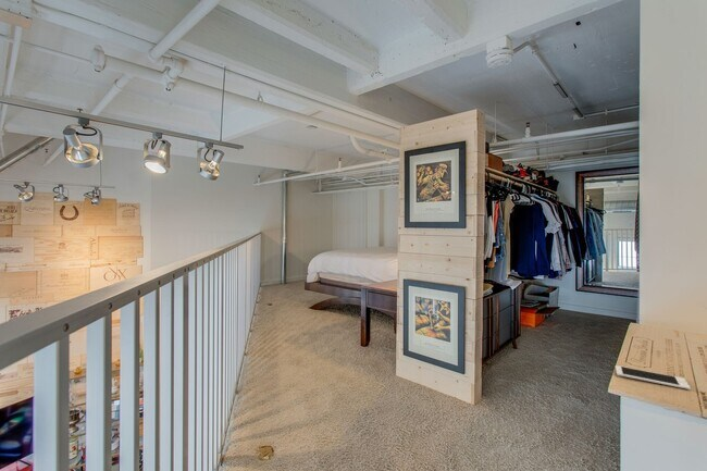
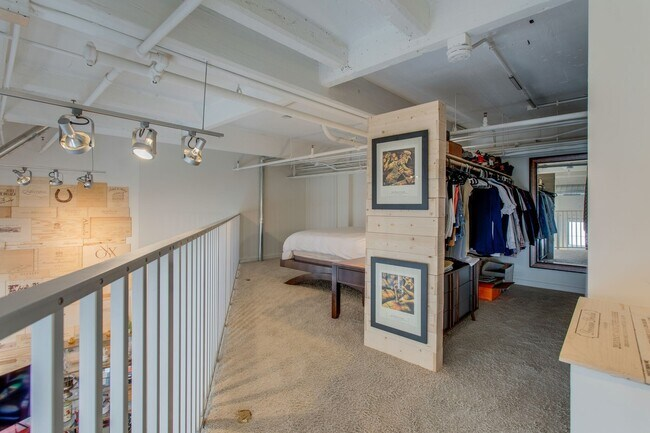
- cell phone (649, 376)
